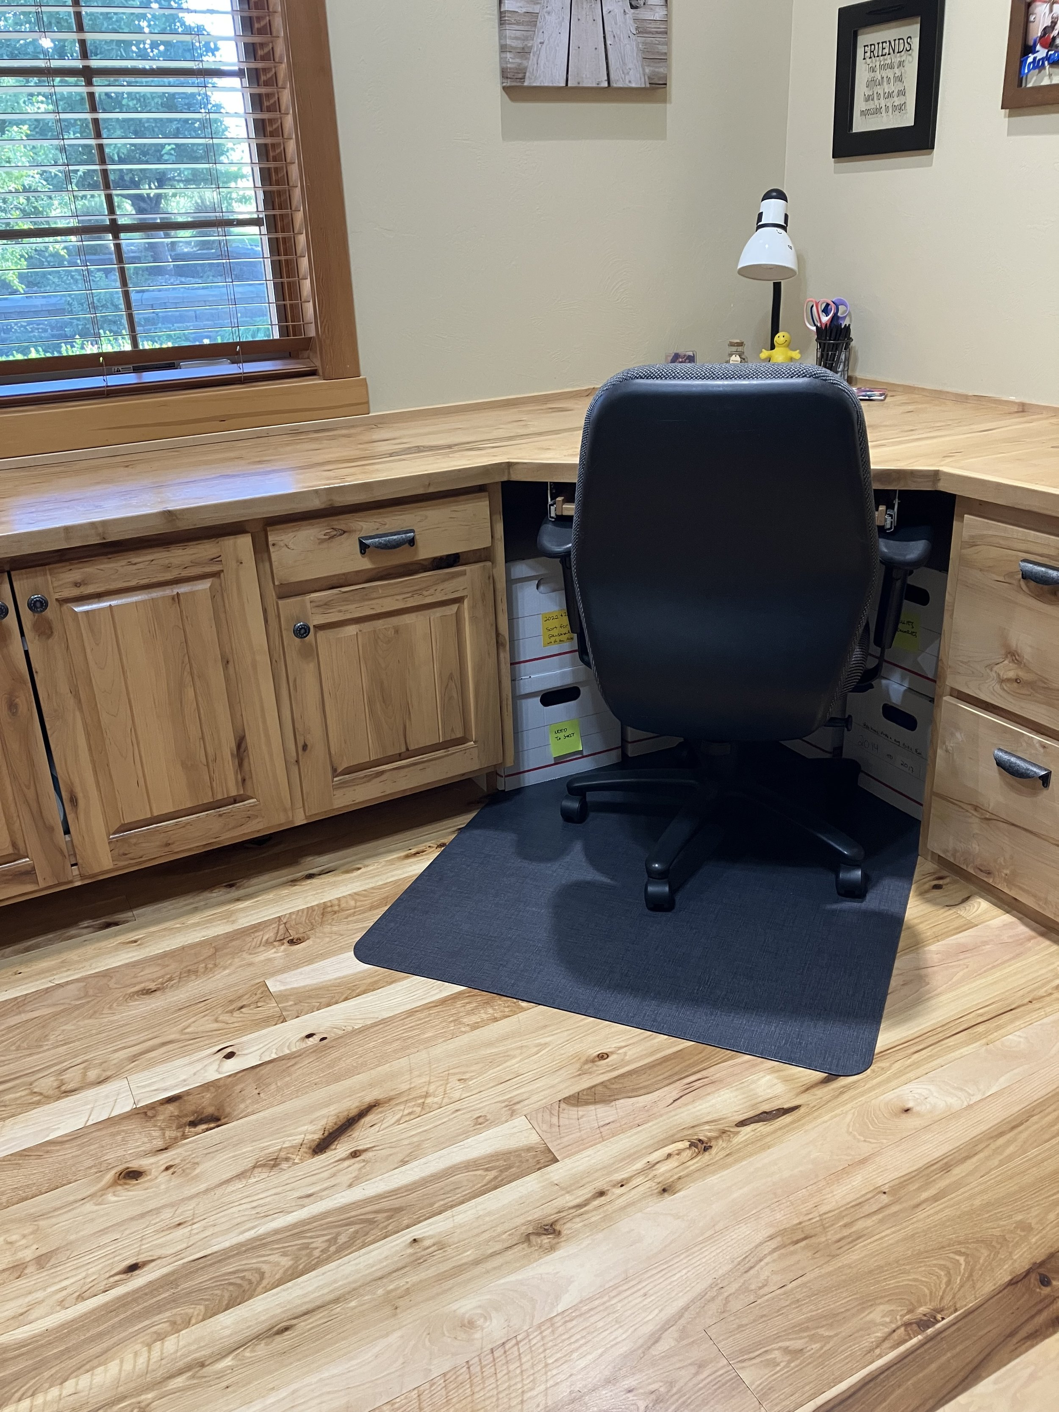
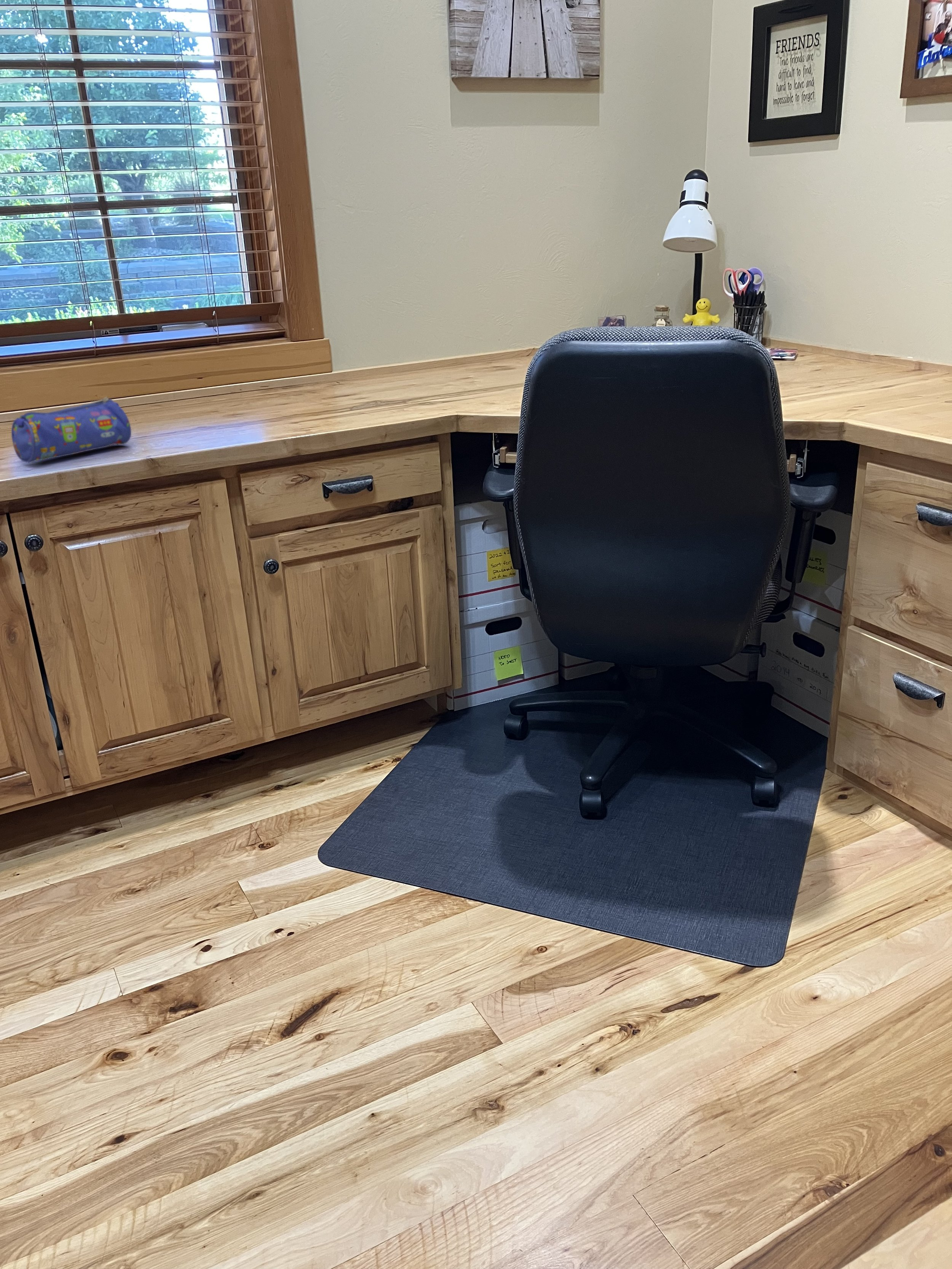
+ pencil case (72, 429)
